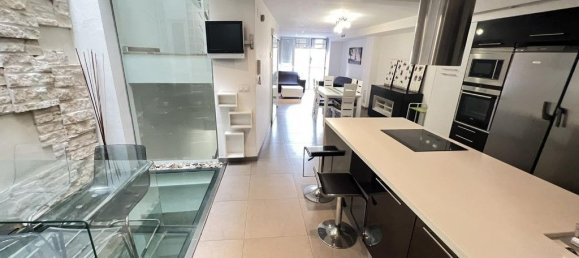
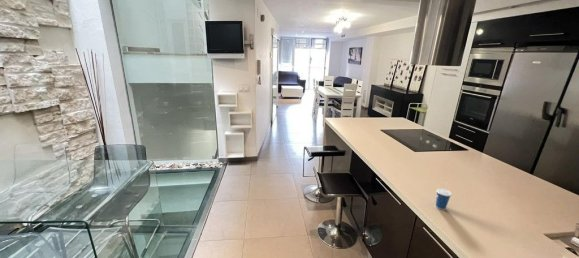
+ cup (443, 195)
